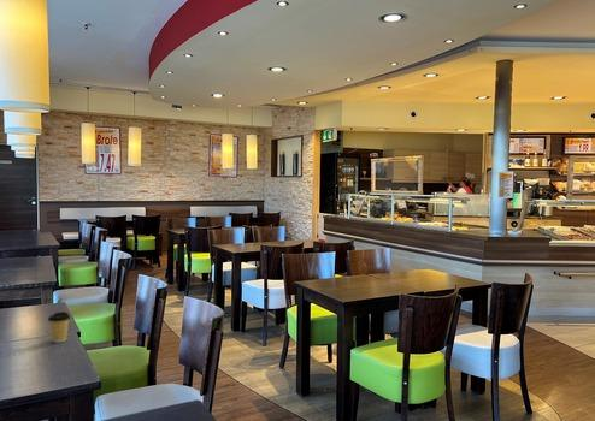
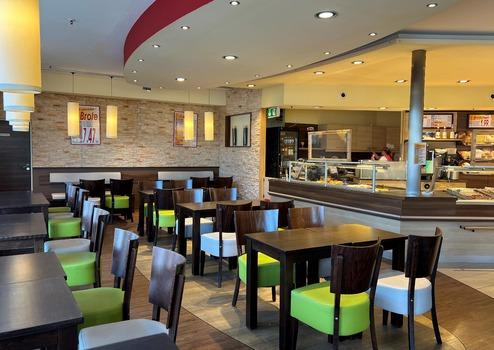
- coffee cup (59, 327)
